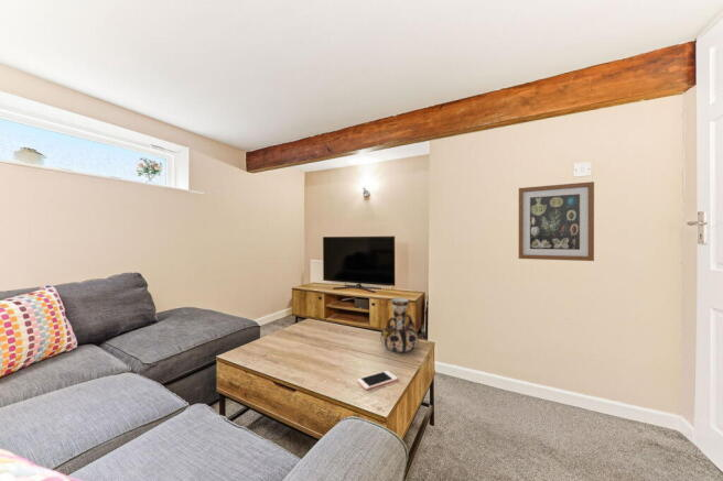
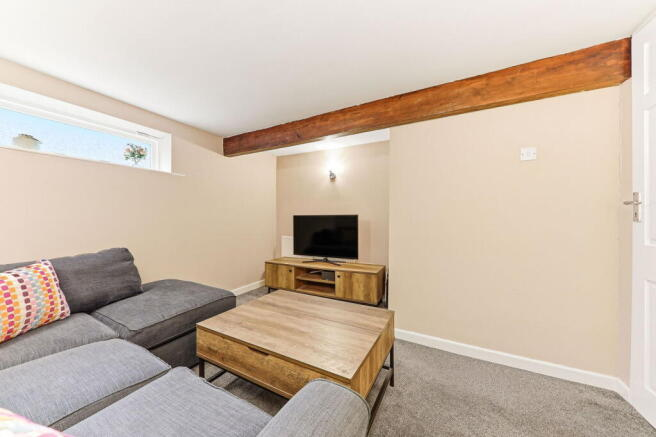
- cell phone (377, 379)
- wall art (553, 222)
- vase (399, 324)
